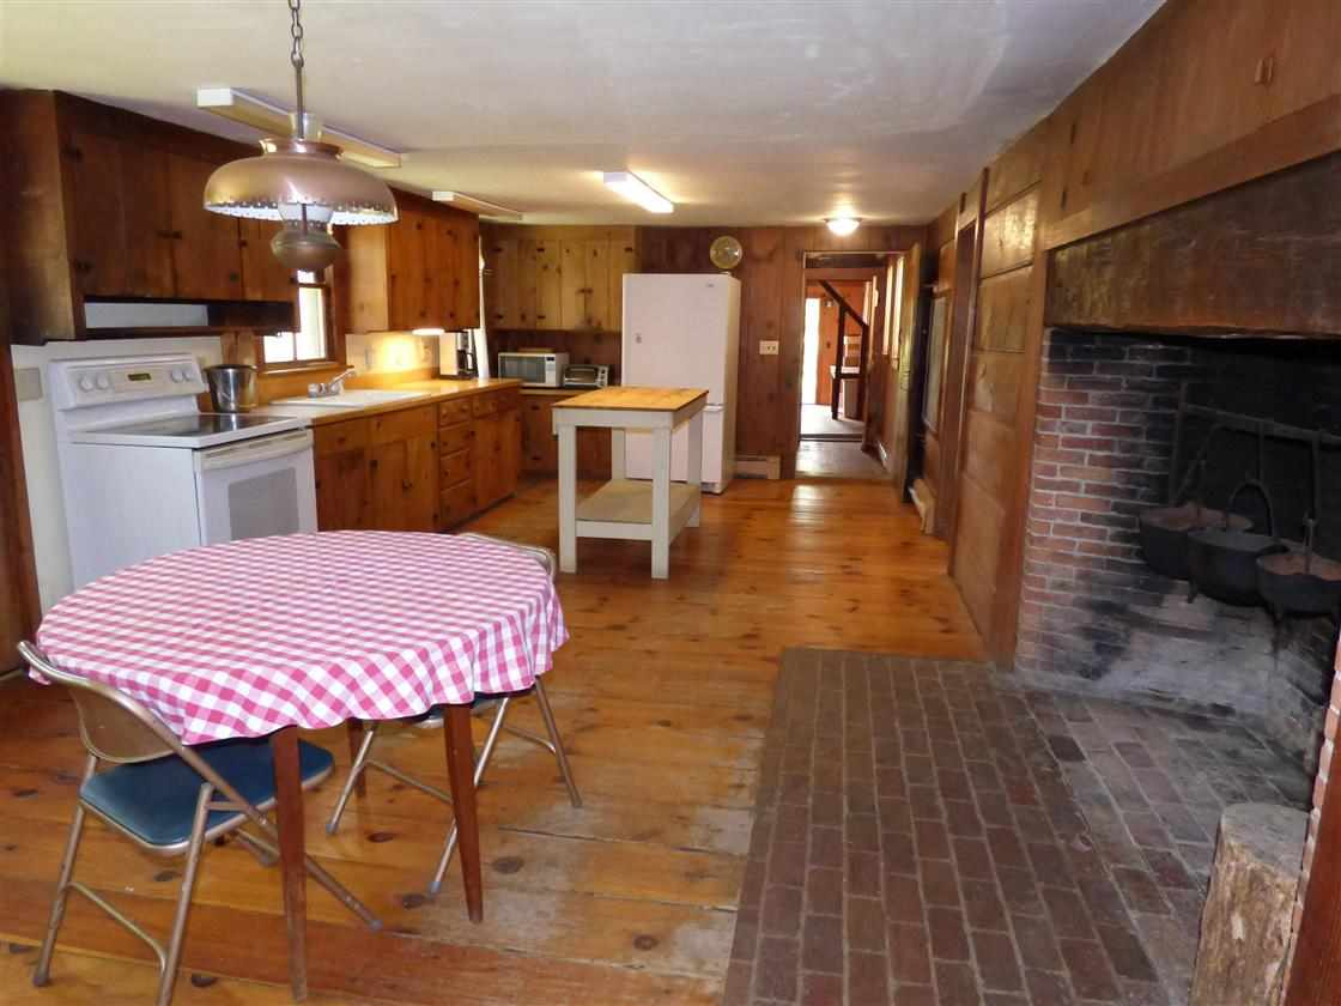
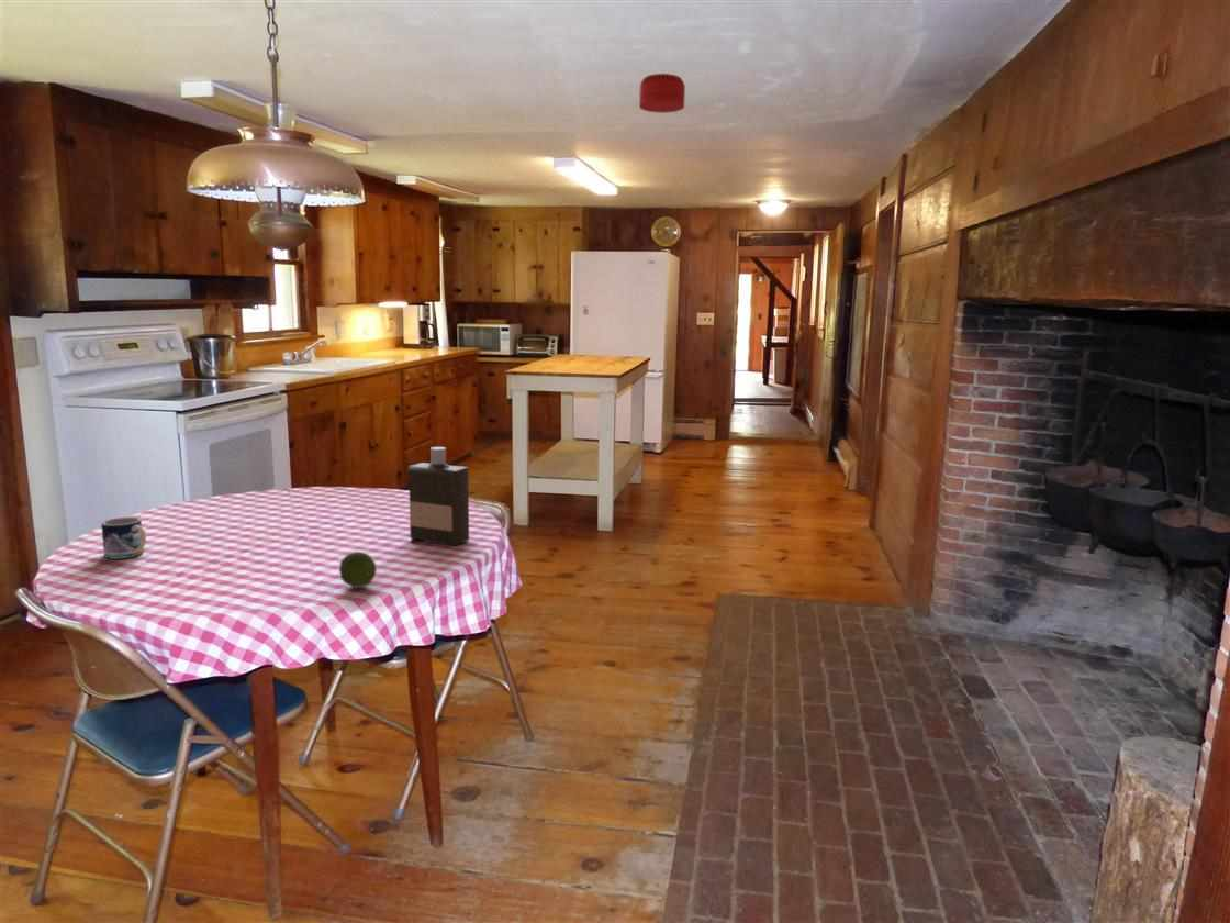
+ smoke detector (662, 92)
+ mug (127, 538)
+ fruit (357, 569)
+ bottle (438, 493)
